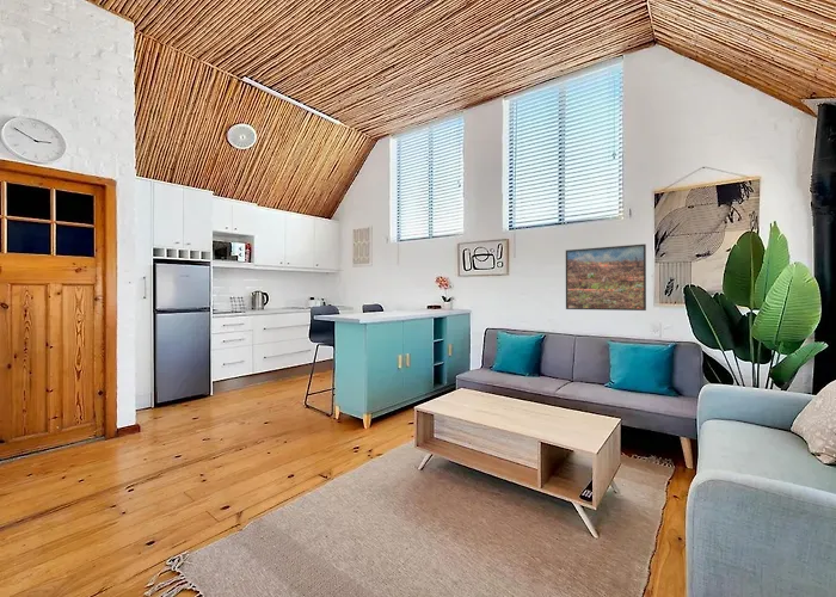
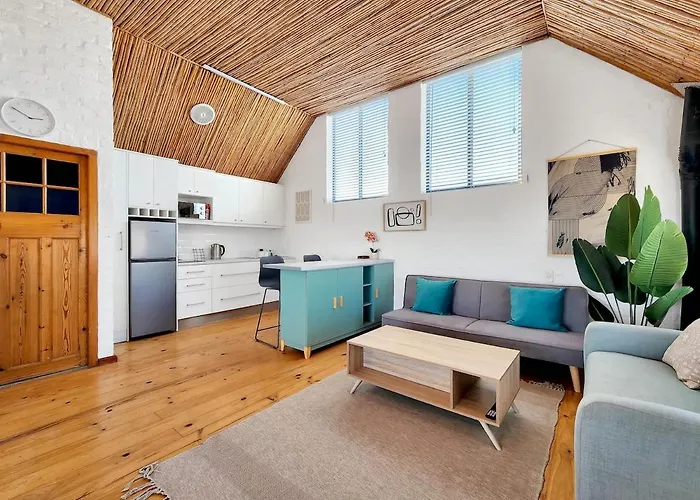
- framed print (603, 278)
